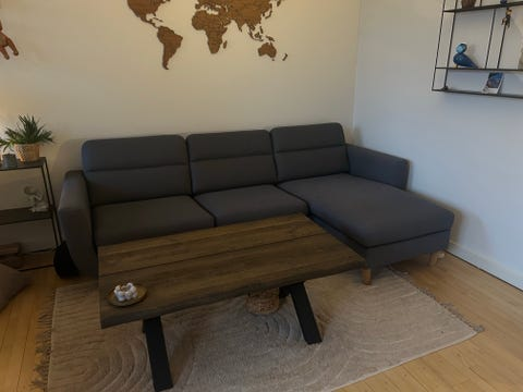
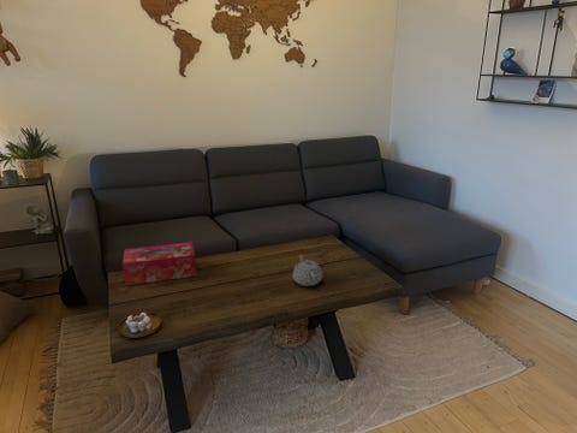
+ teapot (307, 269)
+ tissue box (160, 262)
